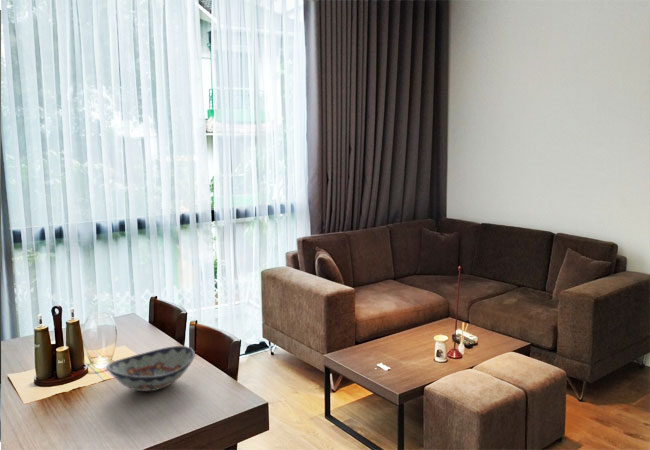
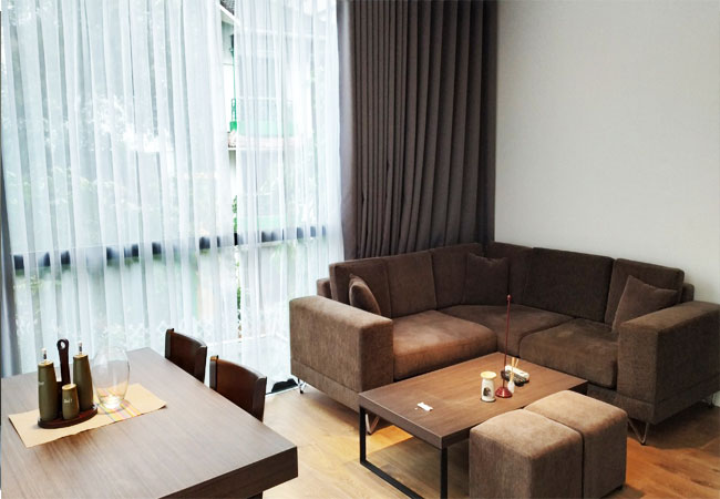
- decorative bowl (152, 371)
